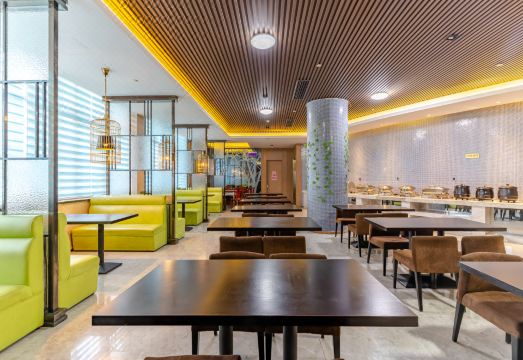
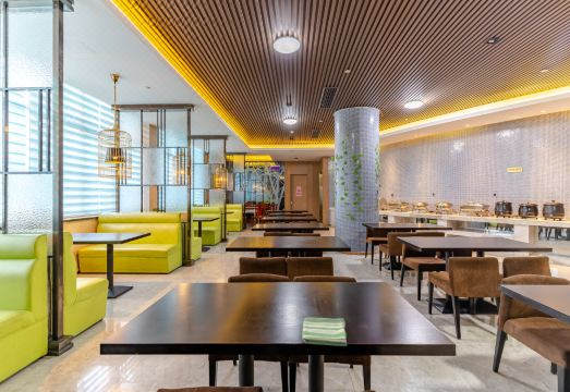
+ dish towel (324, 329)
